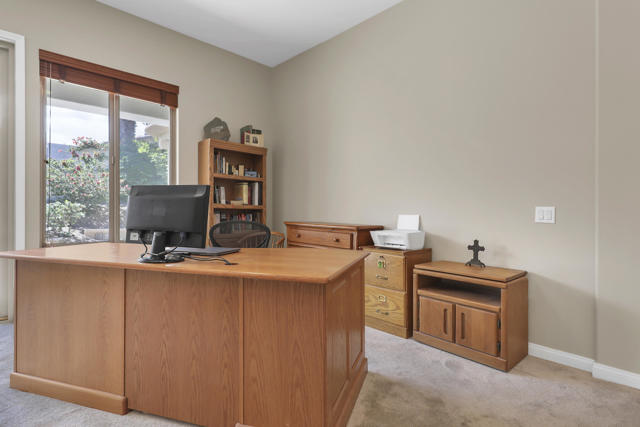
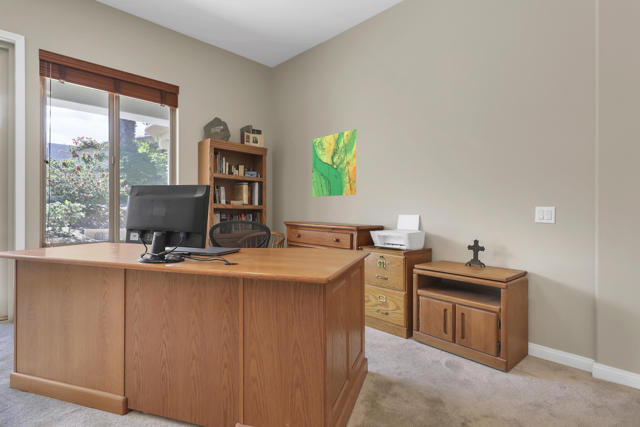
+ map (332, 165)
